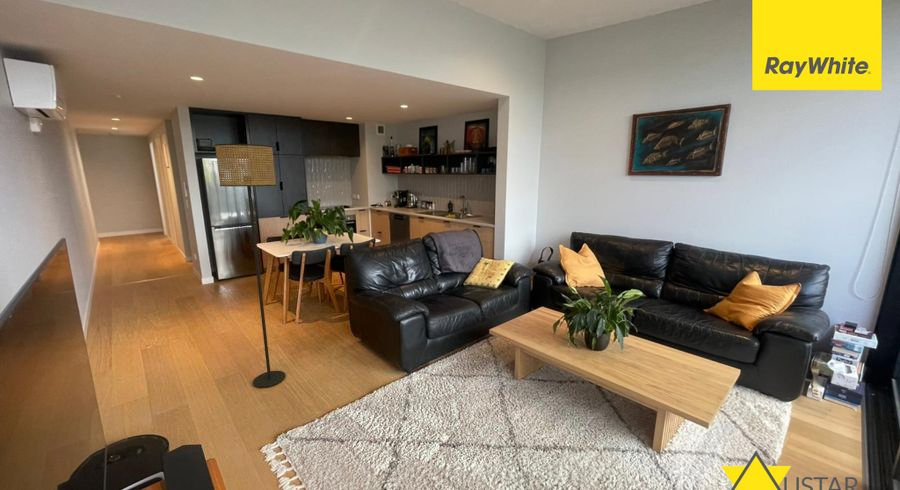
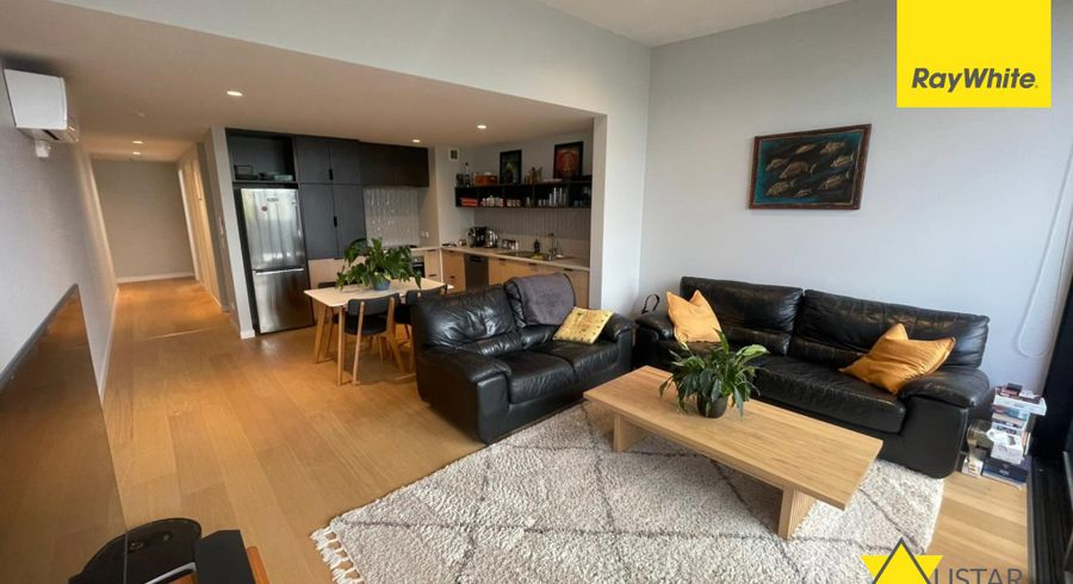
- floor lamp (257, 270)
